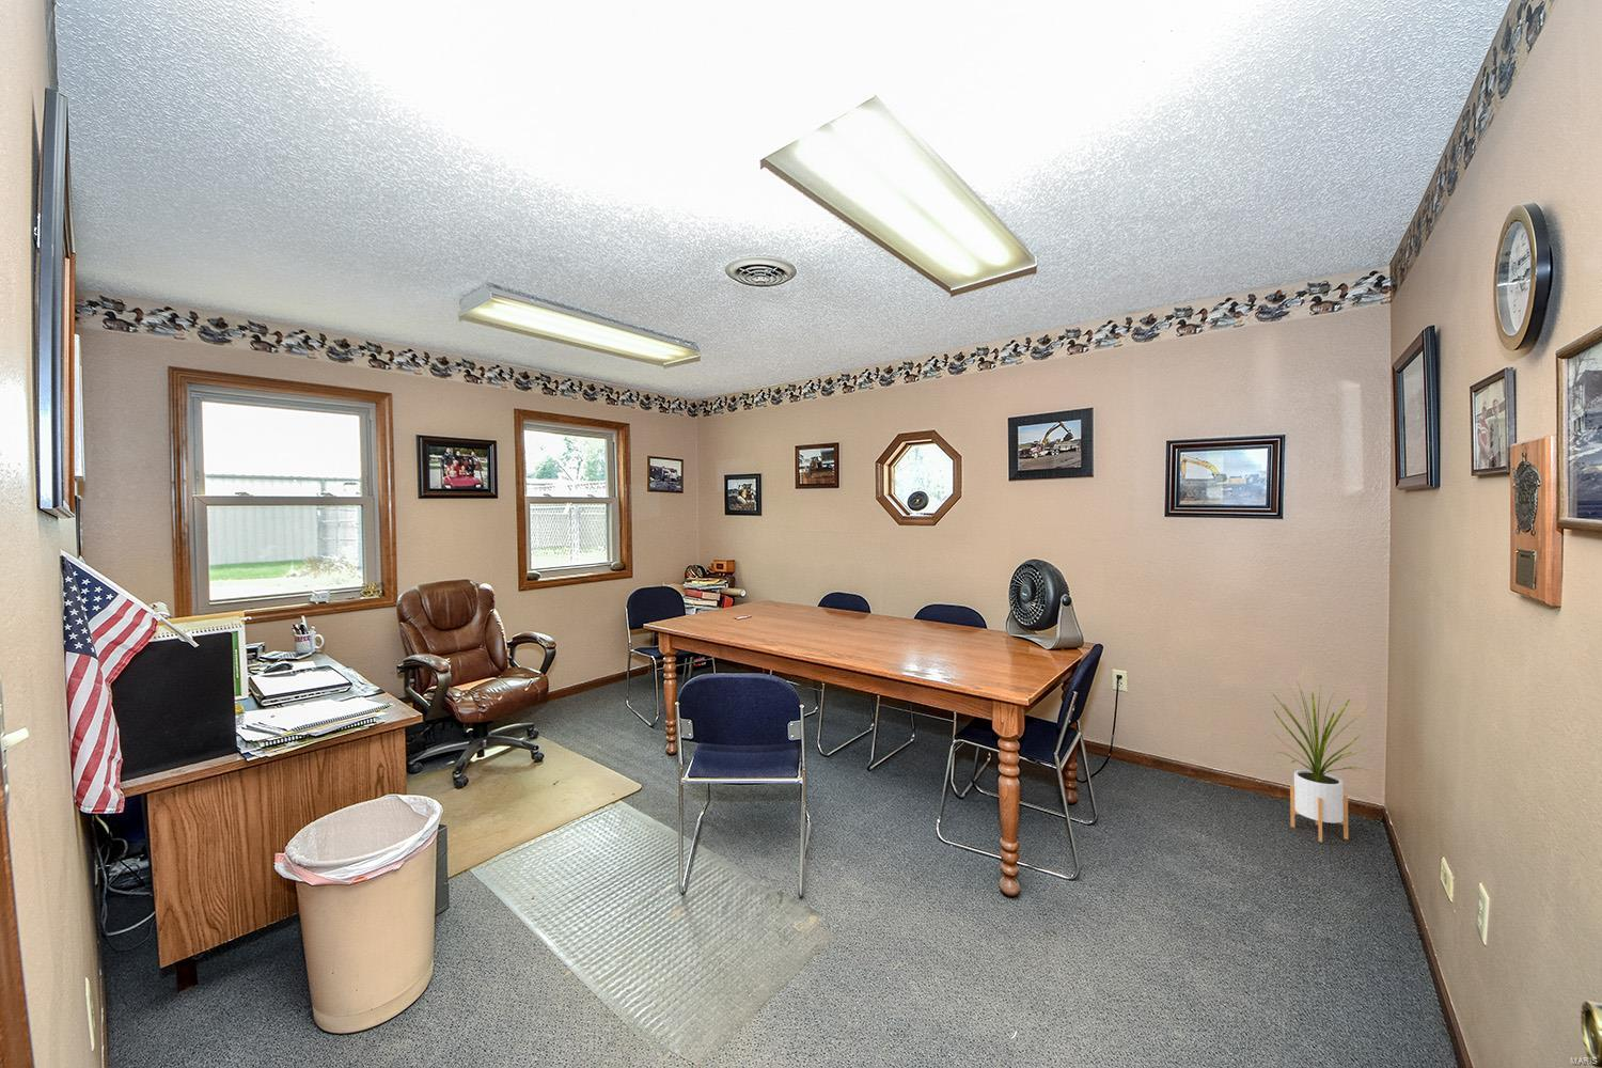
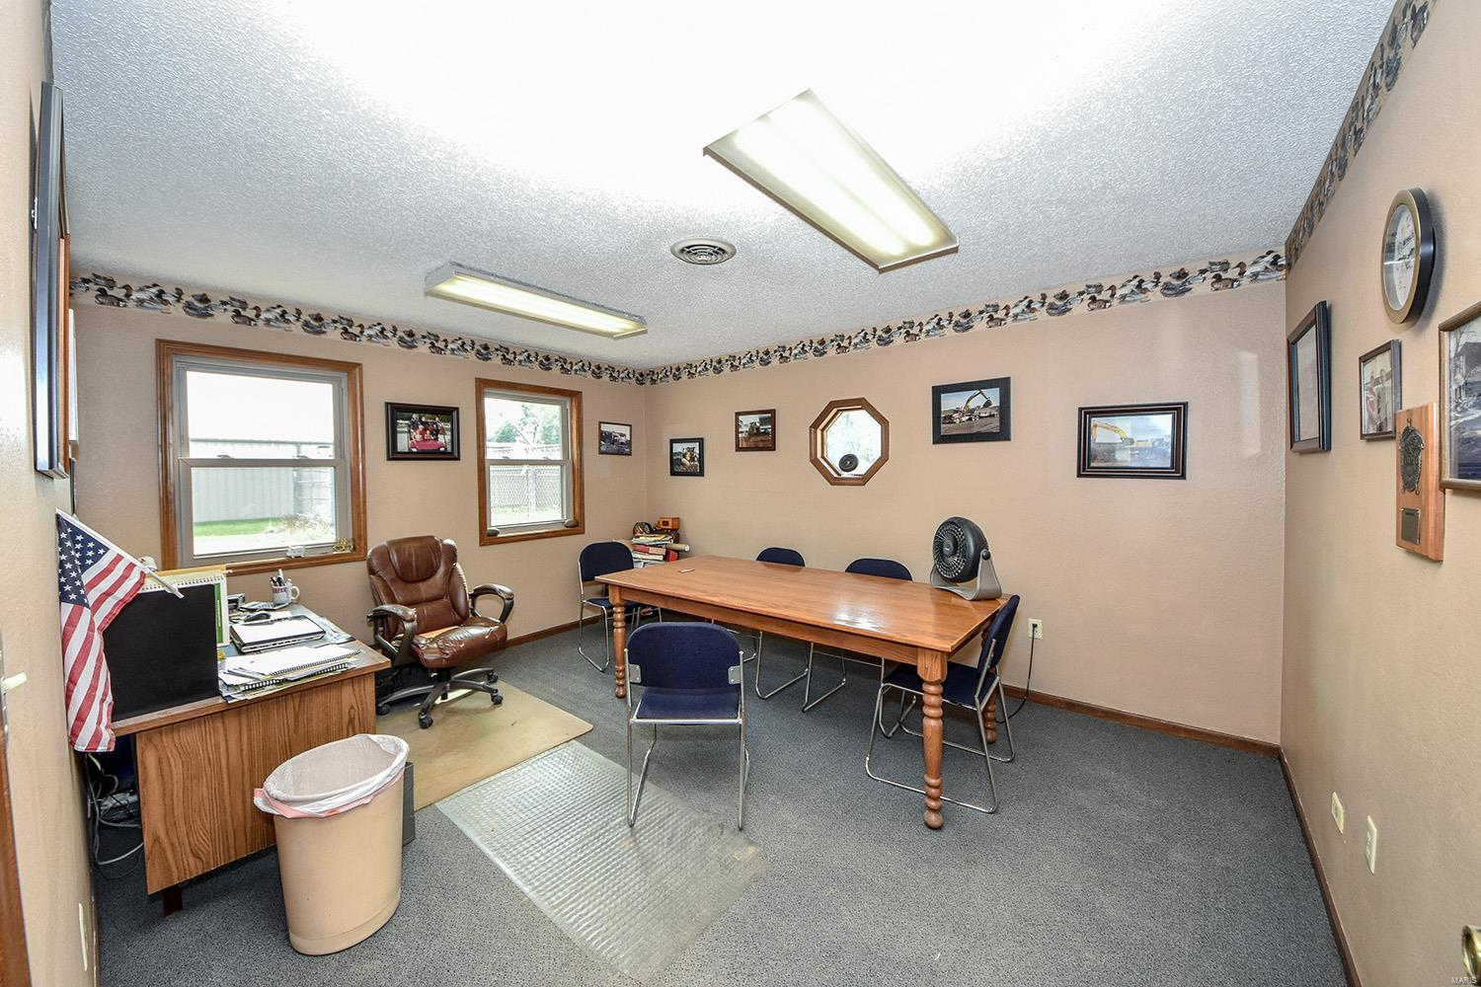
- house plant (1320, 760)
